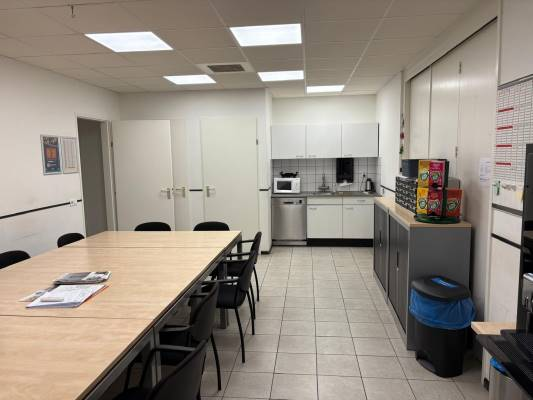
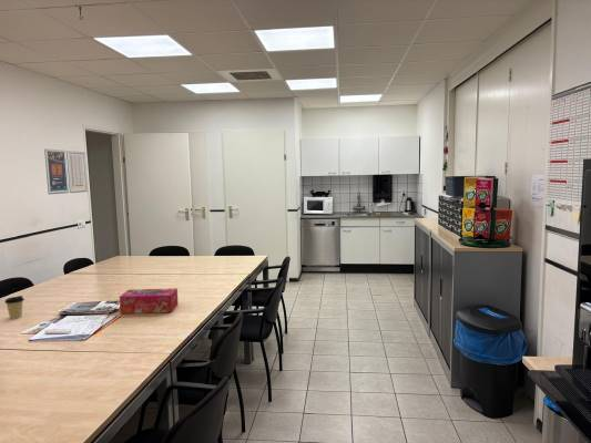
+ coffee cup (14, 307)
+ tissue box (150, 300)
